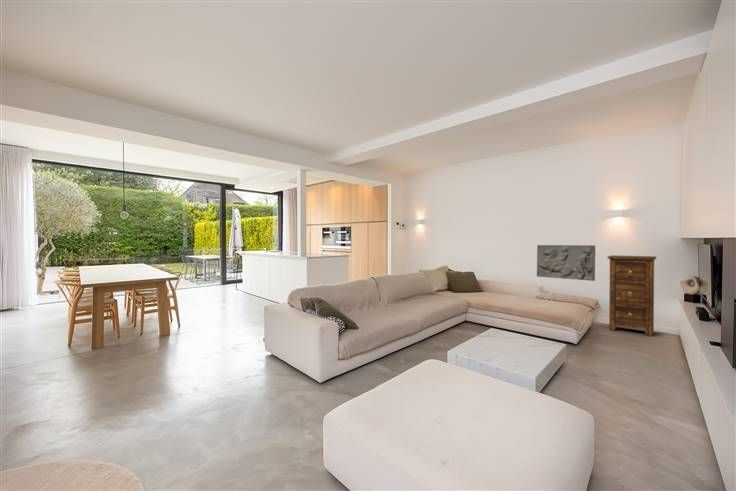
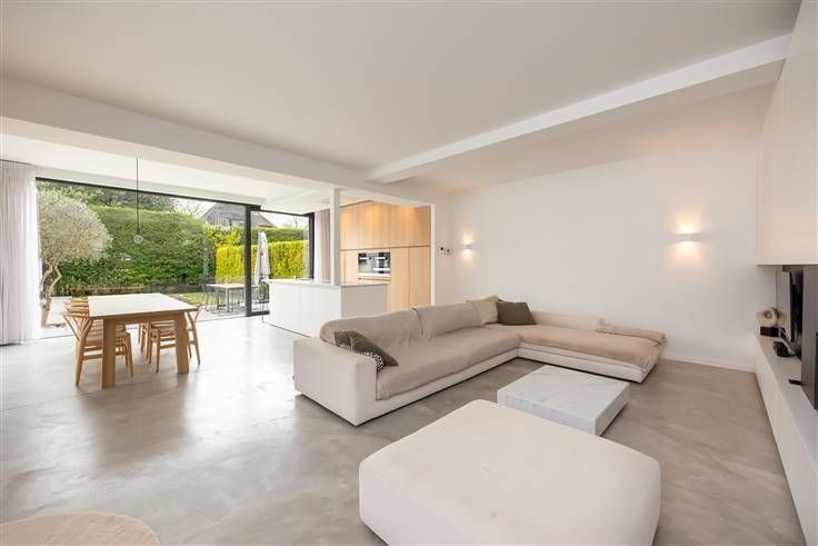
- cabinet (631, 293)
- relief sculpture (564, 261)
